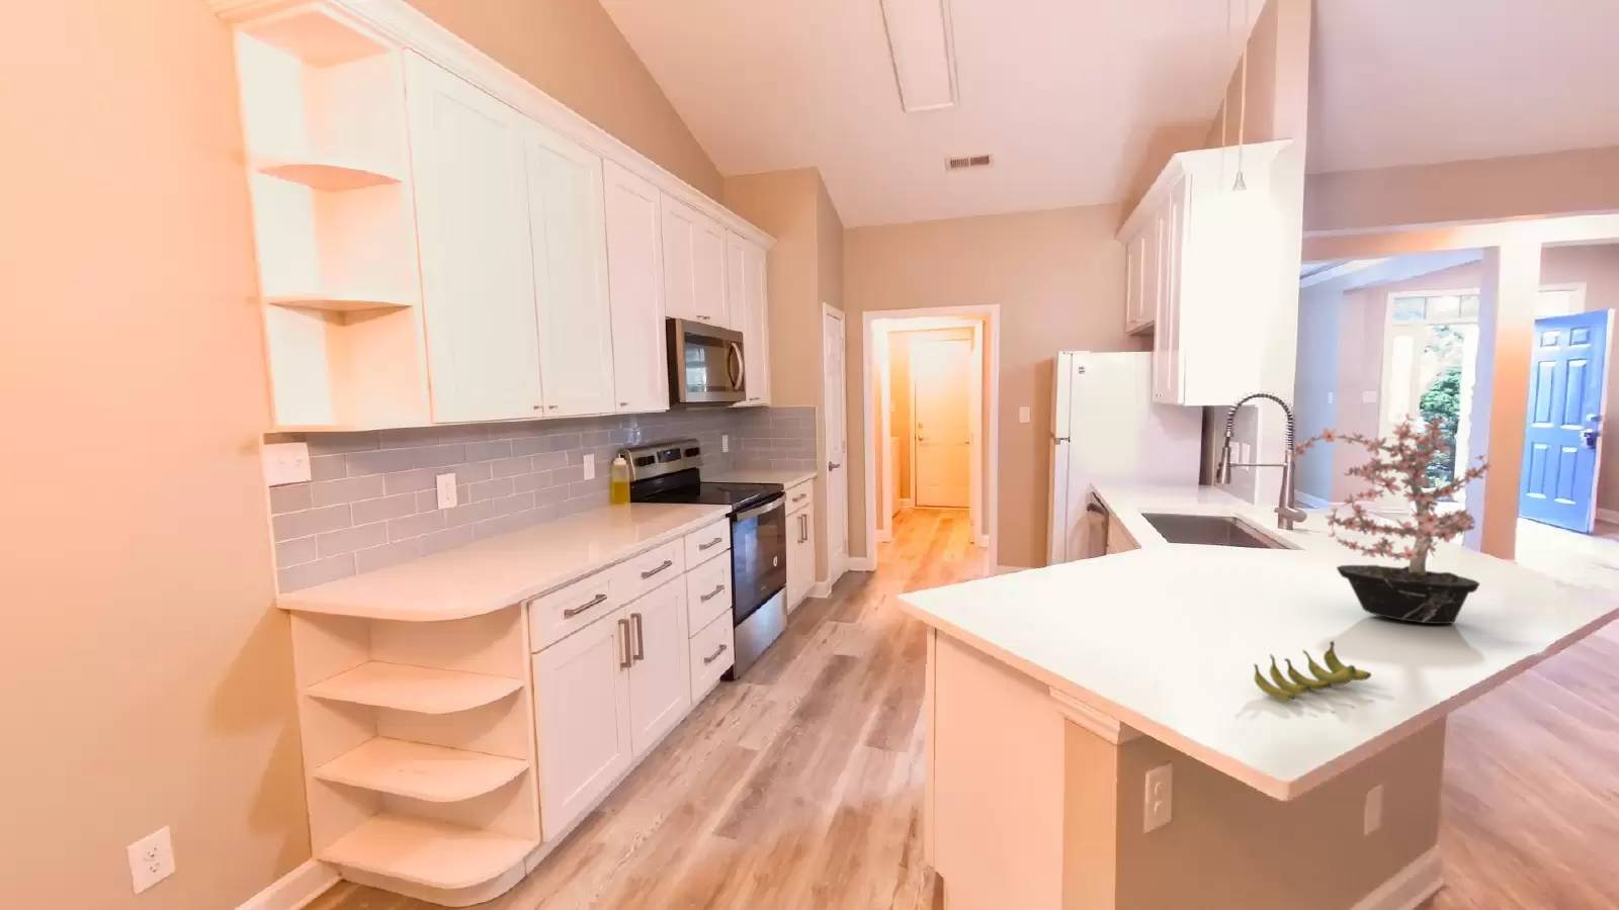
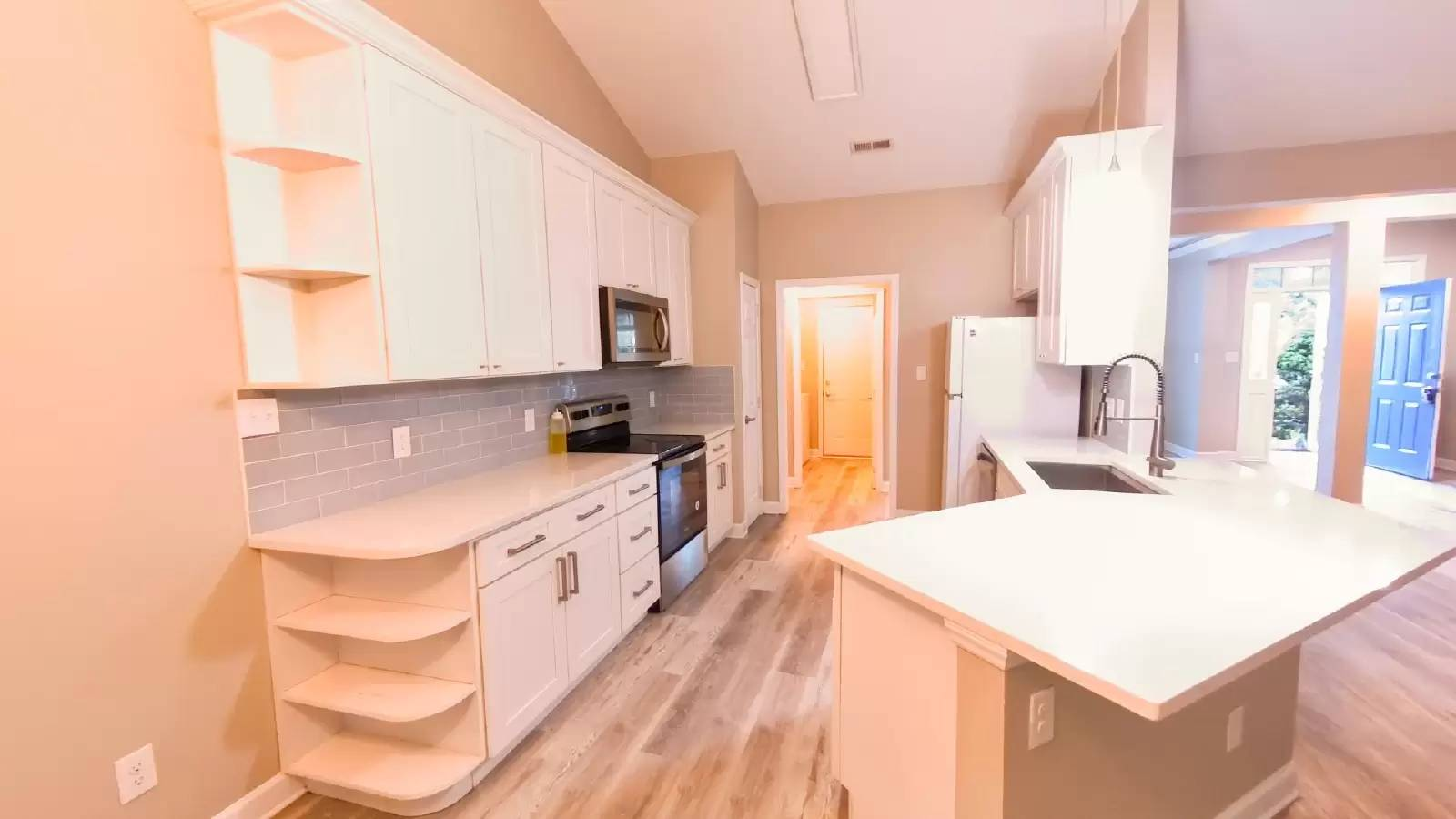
- potted plant (1384, 523)
- banana (1320, 673)
